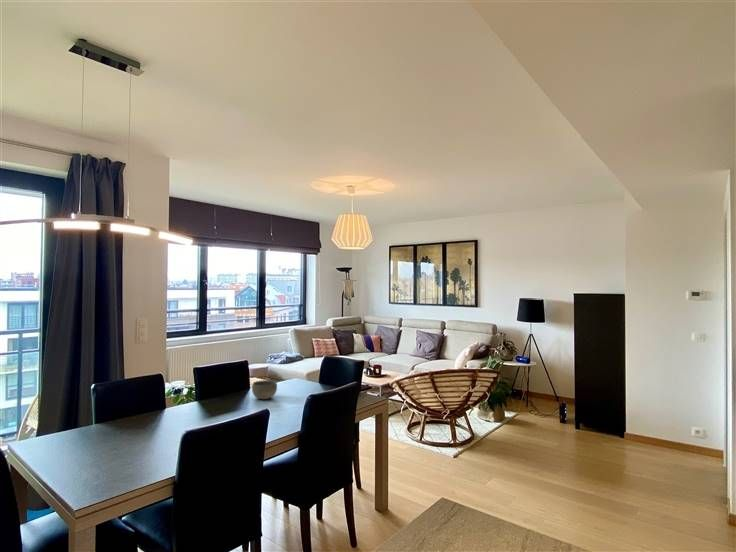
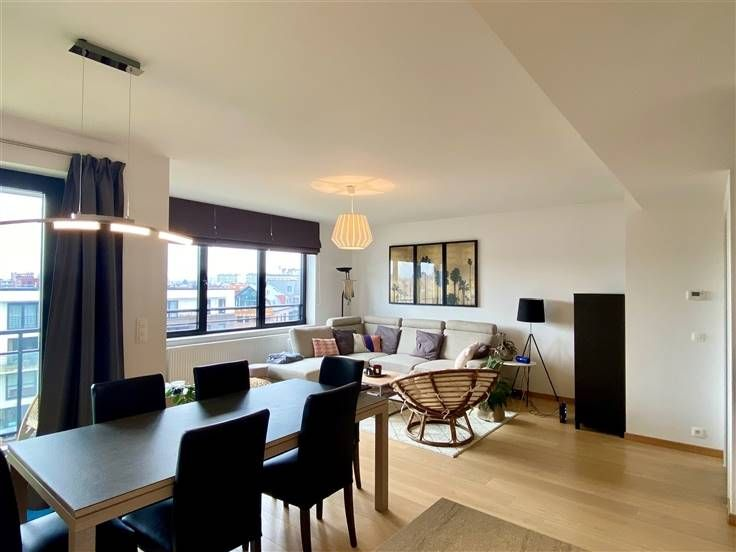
- bowl (264, 390)
